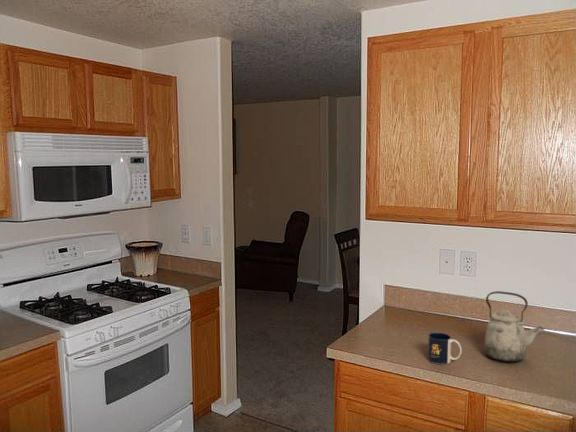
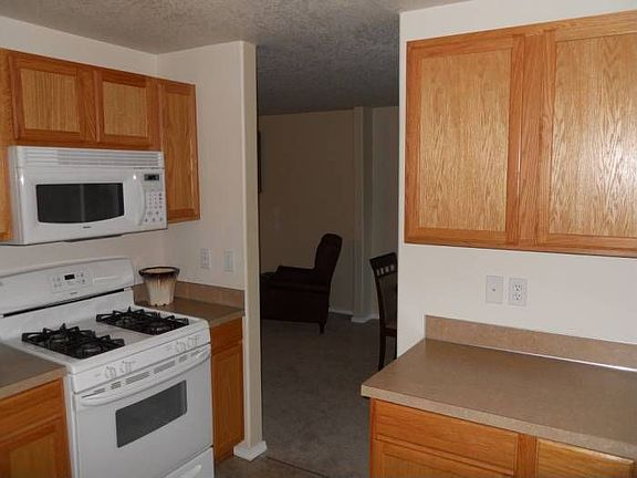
- mug (444, 348)
- kettle (513, 326)
